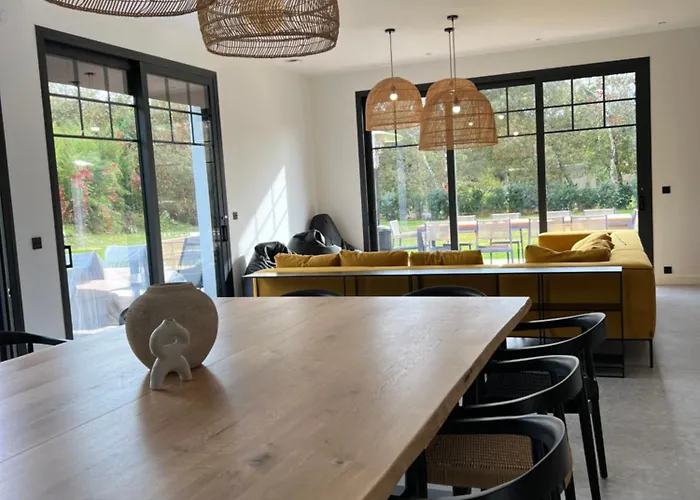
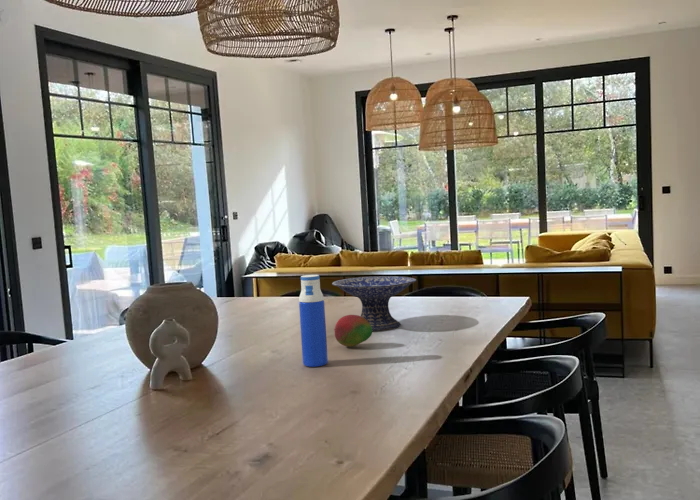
+ water bottle (312, 319)
+ fruit (352, 330)
+ decorative bowl (375, 302)
